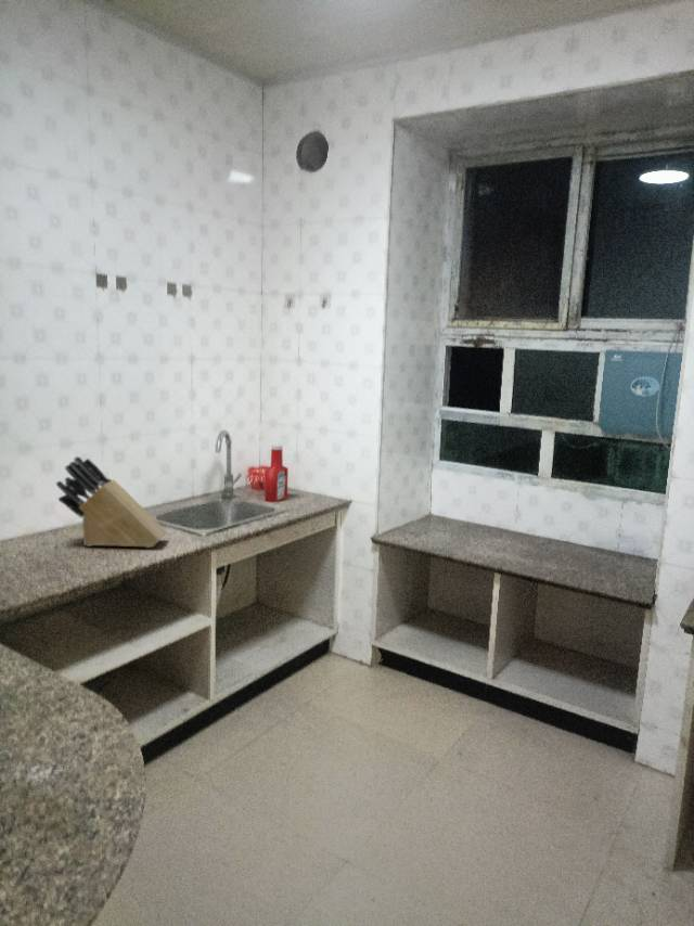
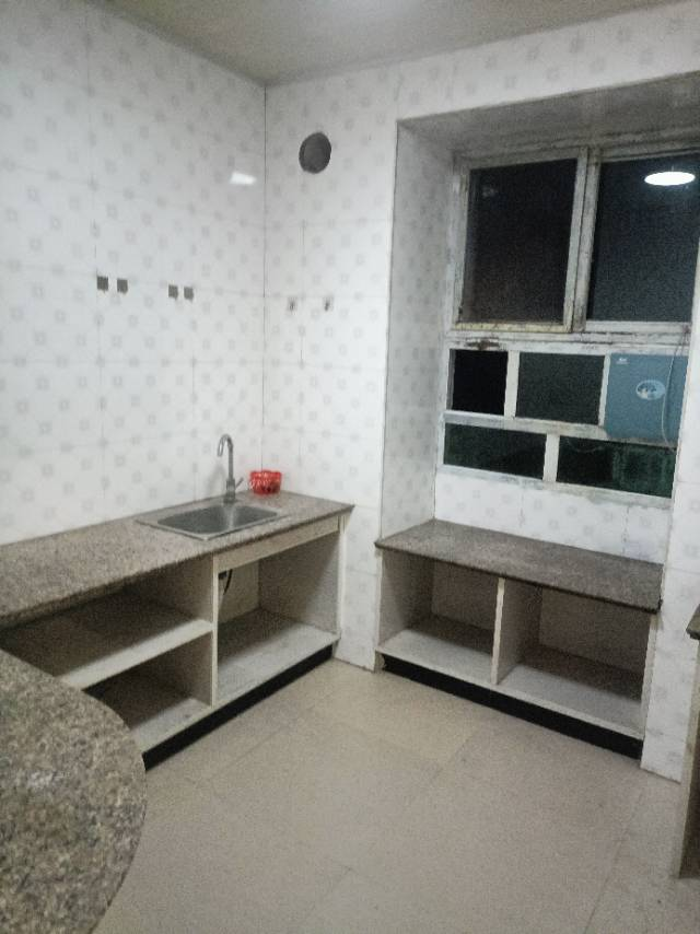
- knife block (112, 500)
- soap bottle (275, 472)
